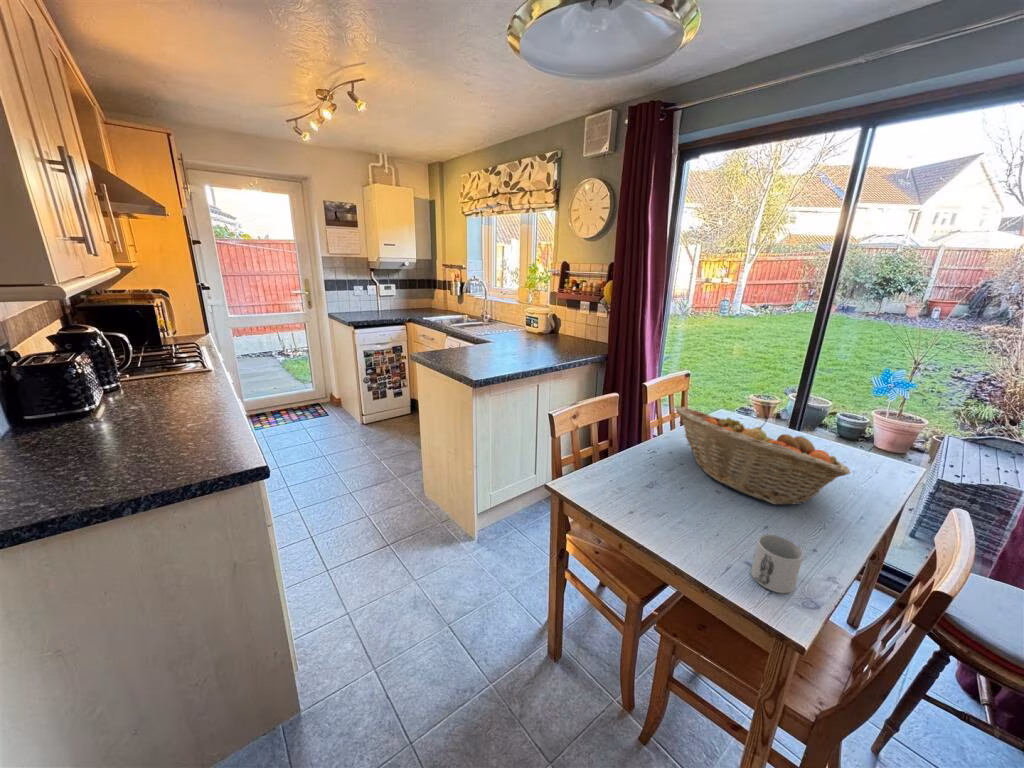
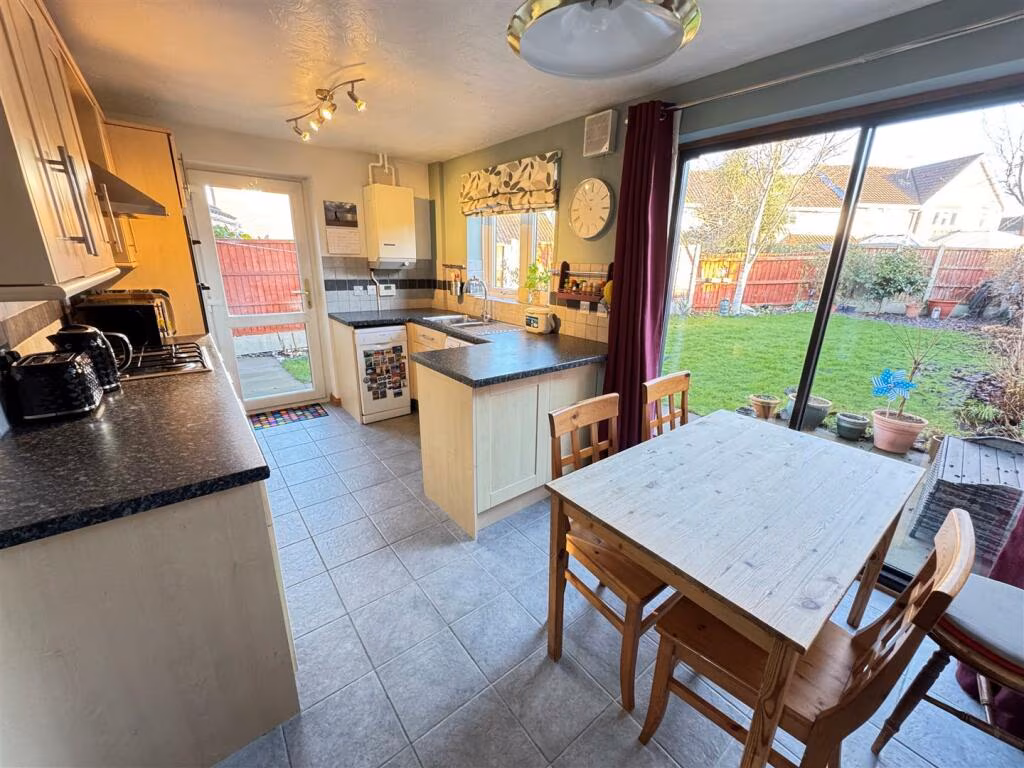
- fruit basket (750, 447)
- mug (778, 560)
